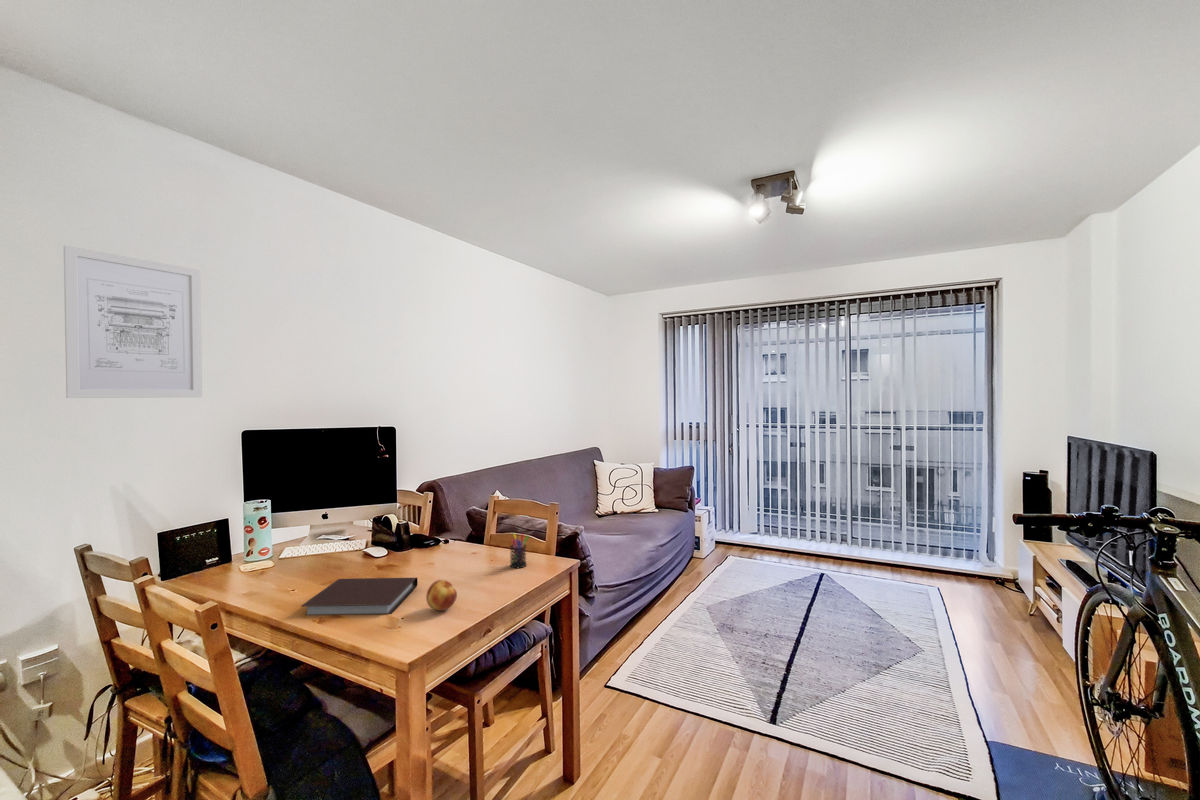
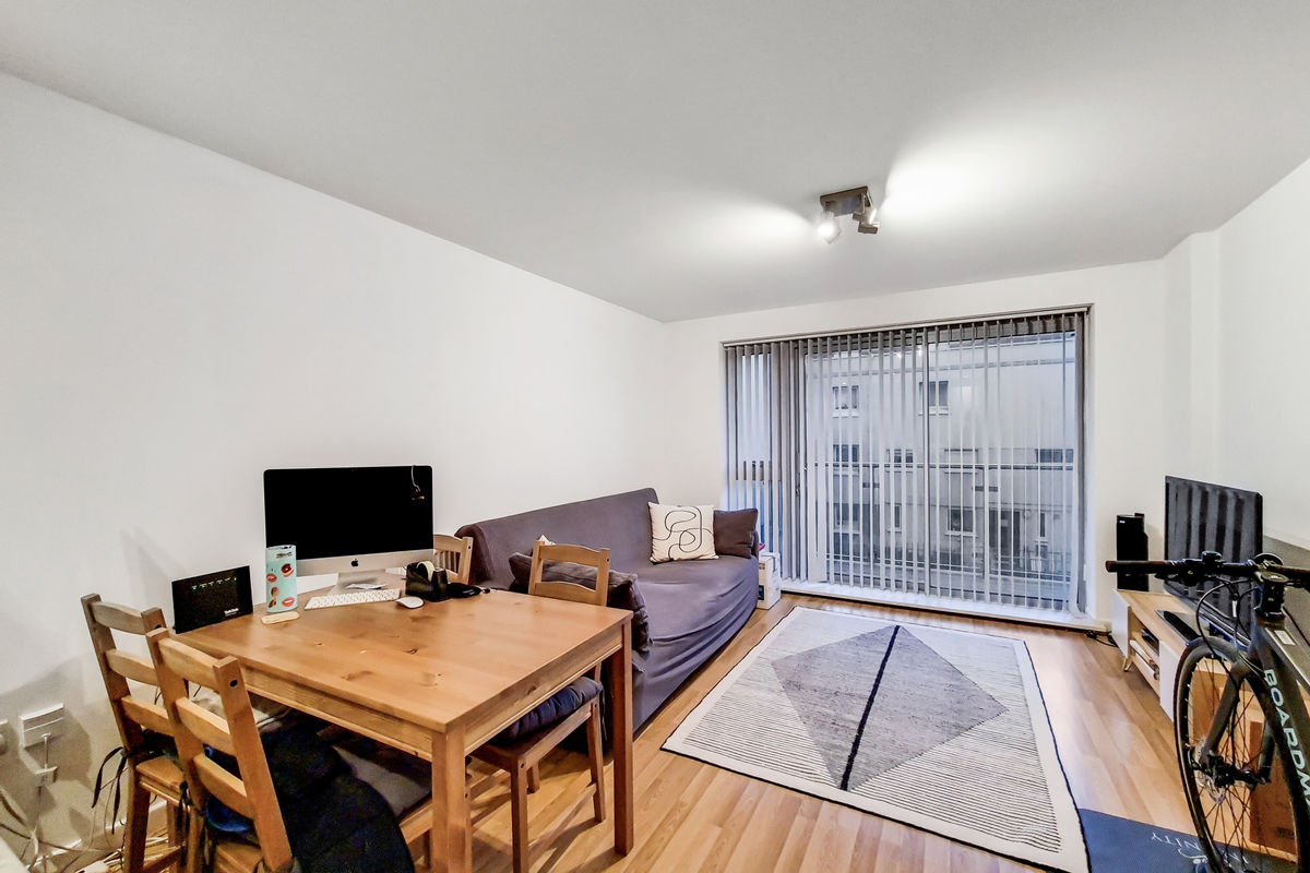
- pen holder (520, 548)
- notebook (363, 595)
- fruit (441, 595)
- wall art (139, 328)
